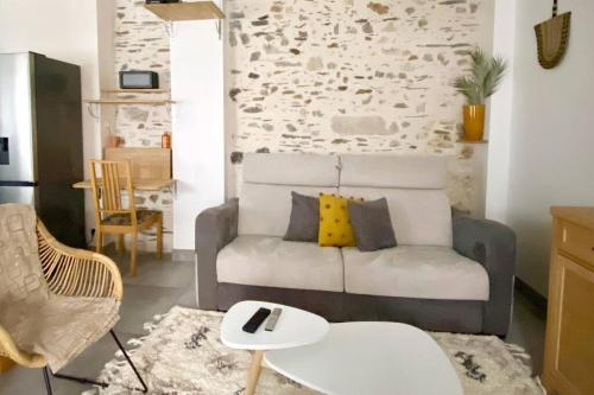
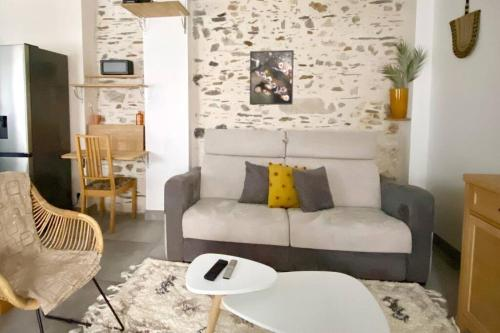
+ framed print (271, 77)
